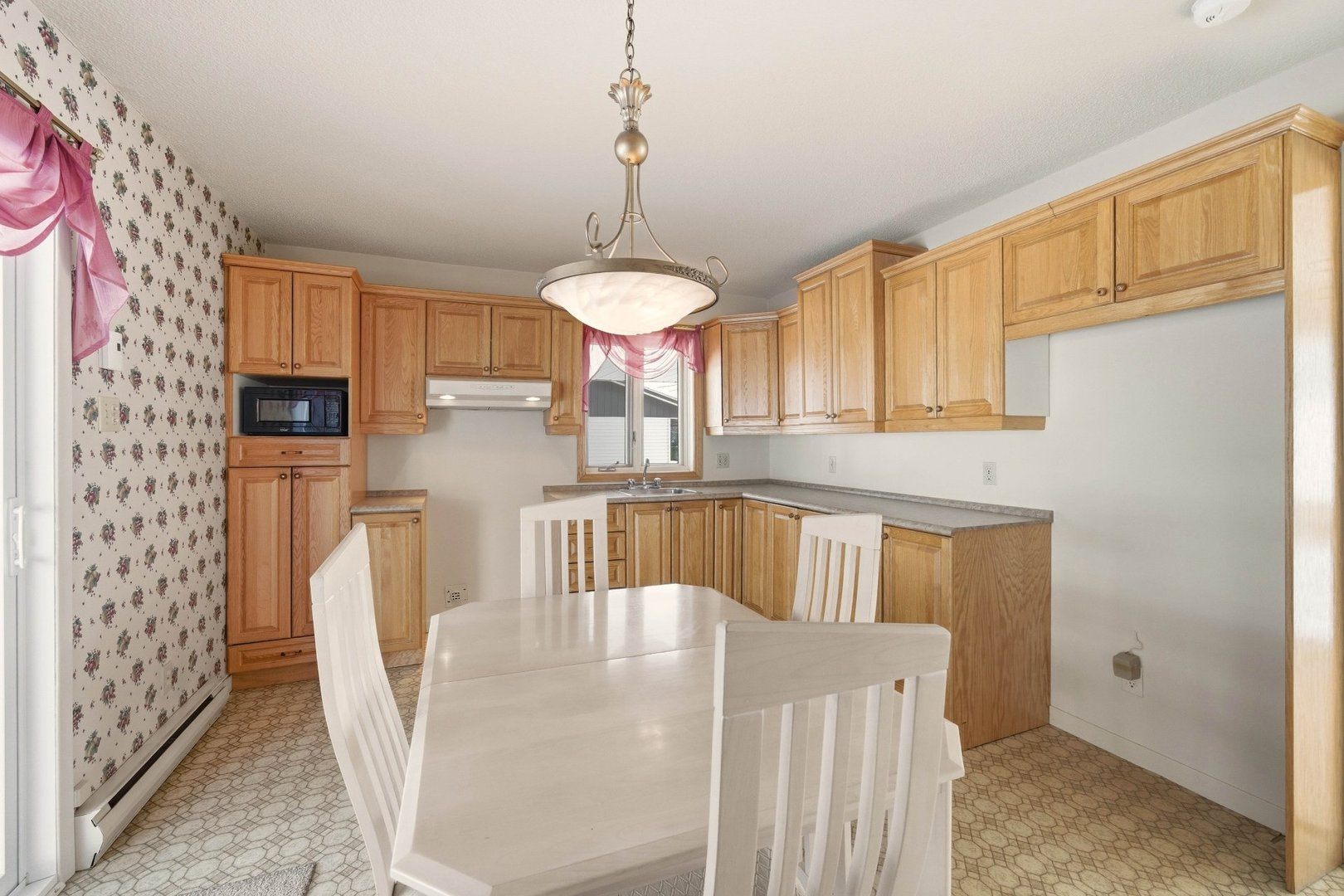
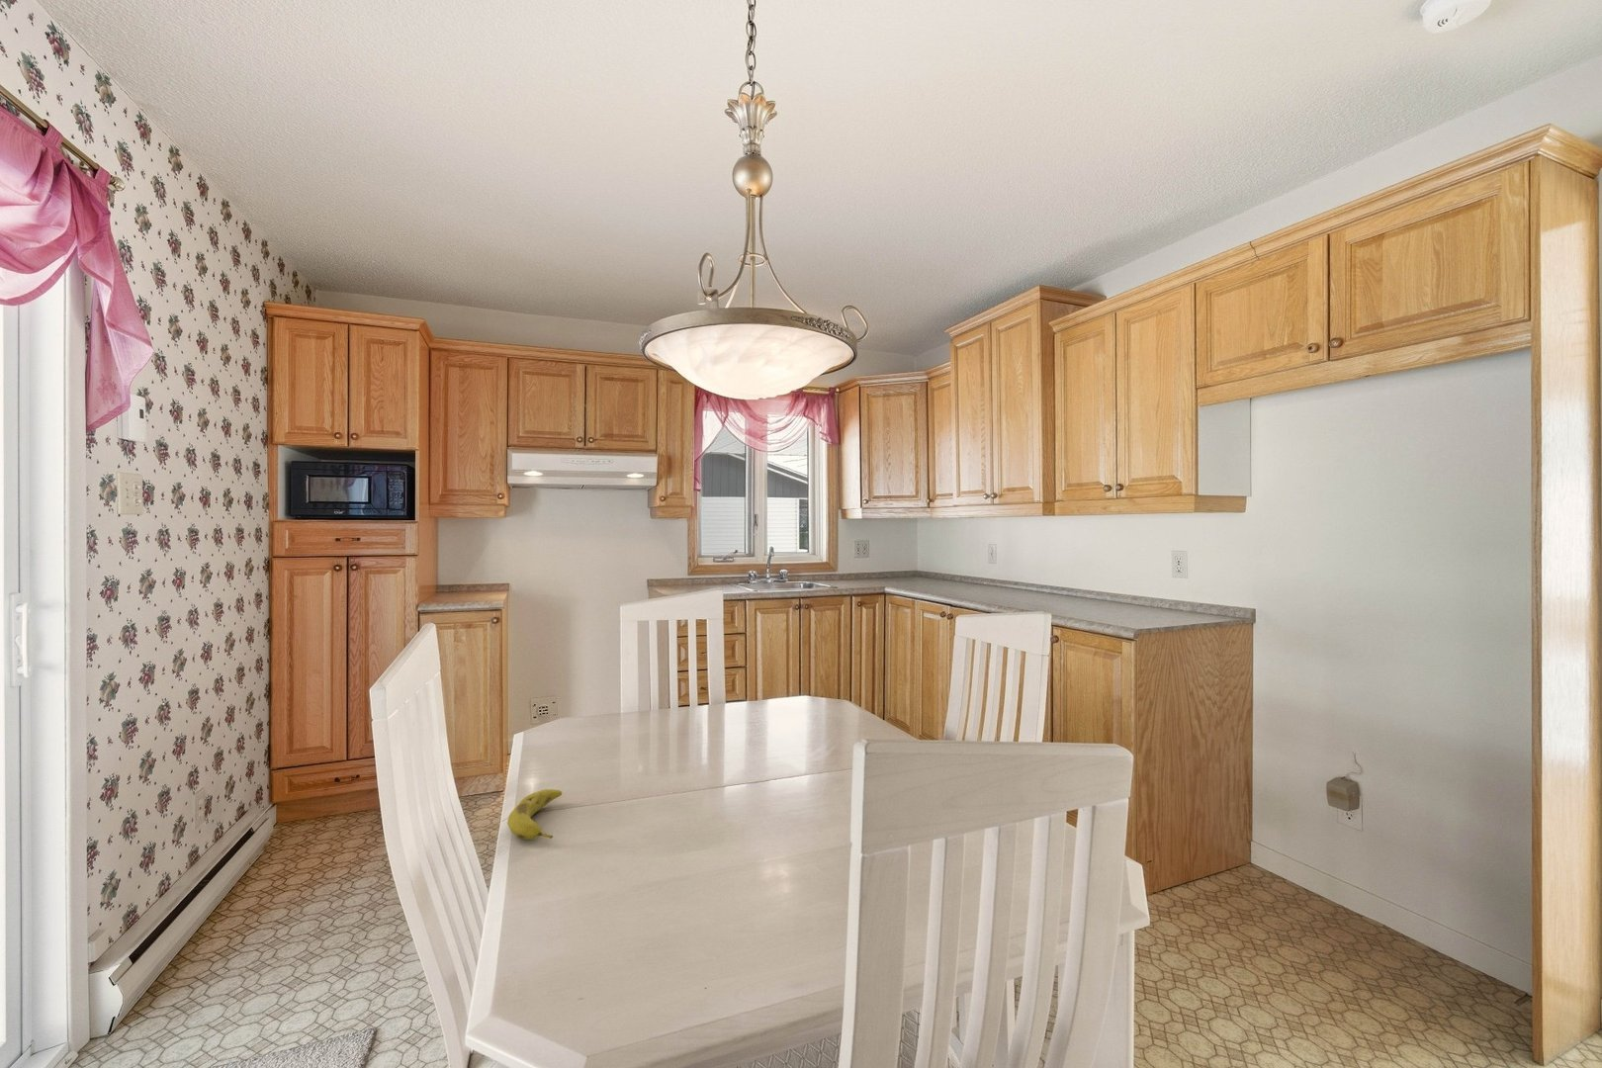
+ fruit (539, 809)
